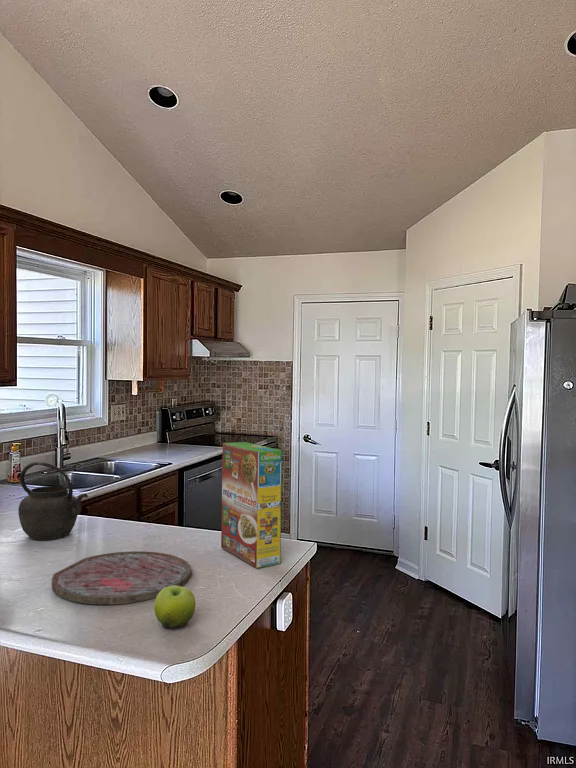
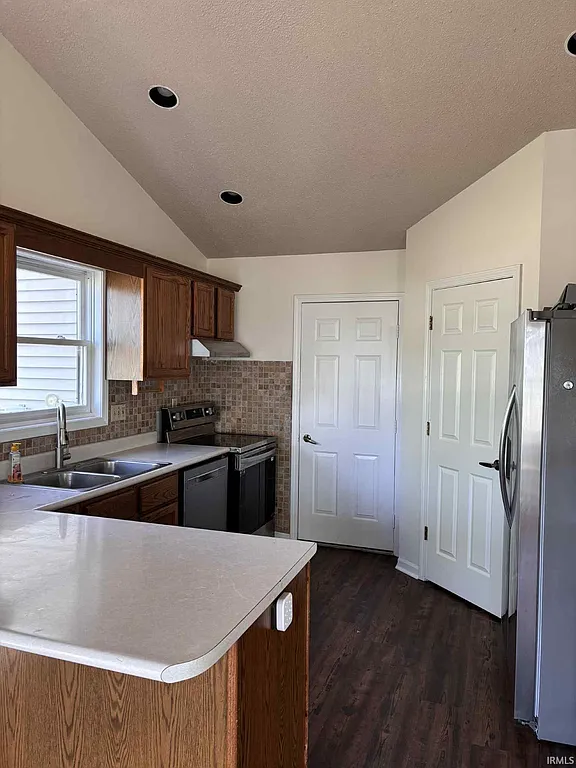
- cutting board (123, 574)
- cereal box (250, 501)
- fruit (174, 605)
- kettle (53, 498)
